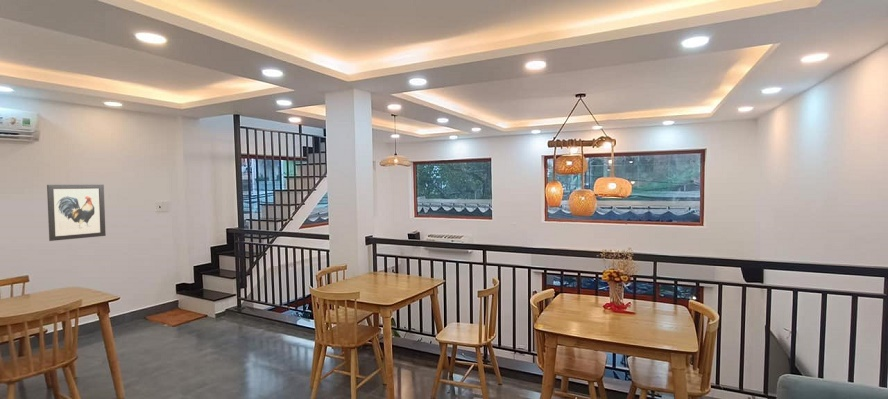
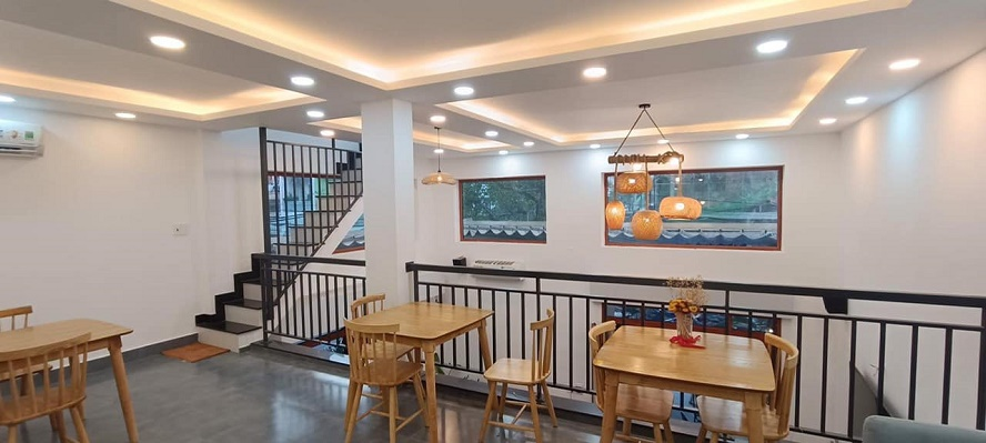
- wall art (77, 211)
